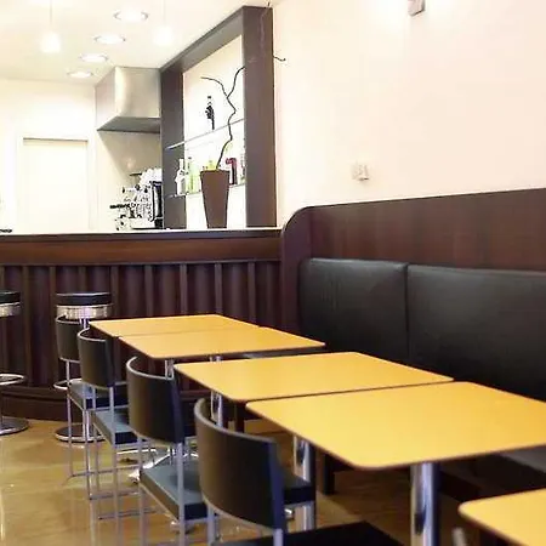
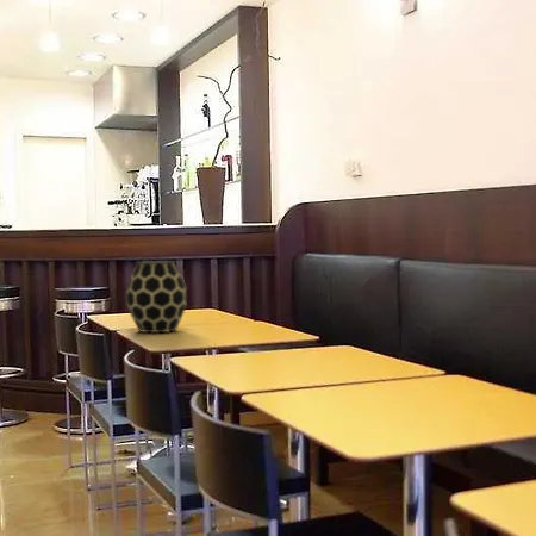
+ vase (156, 295)
